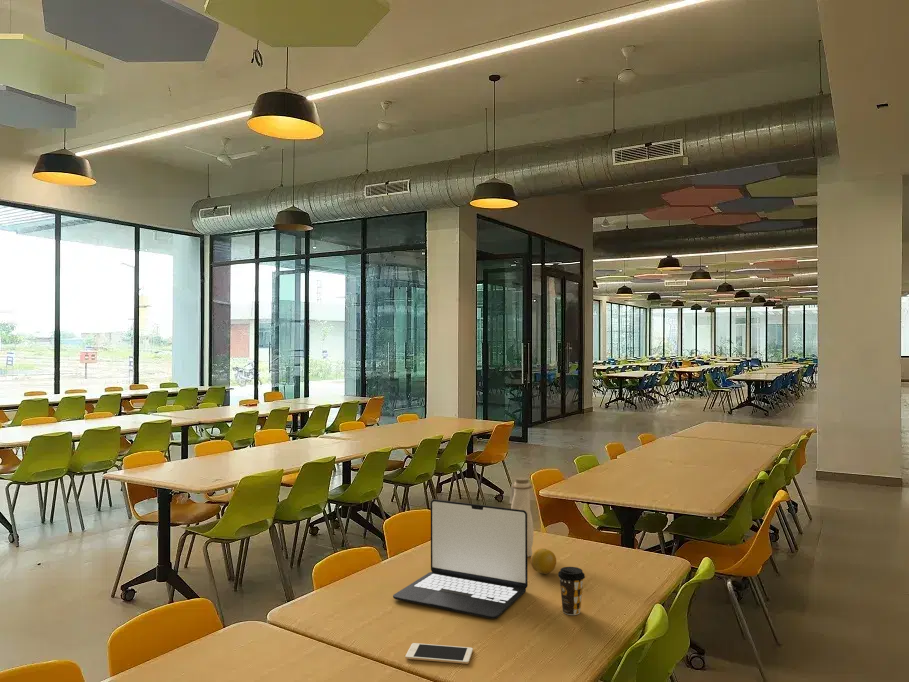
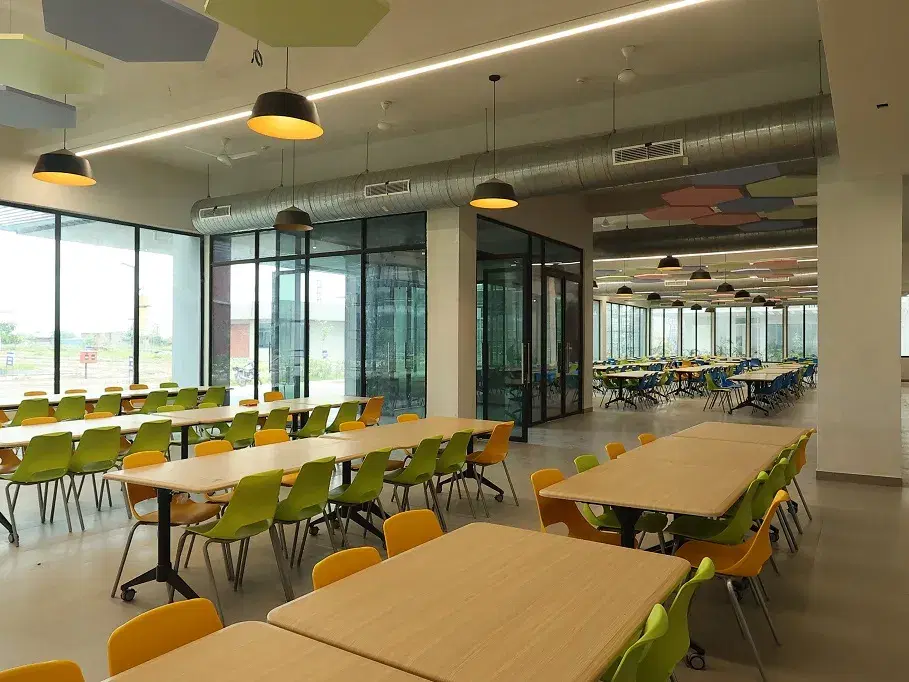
- laptop (460, 554)
- water bottle (520, 509)
- coffee cup (571, 590)
- cell phone (439, 653)
- fruit (543, 560)
